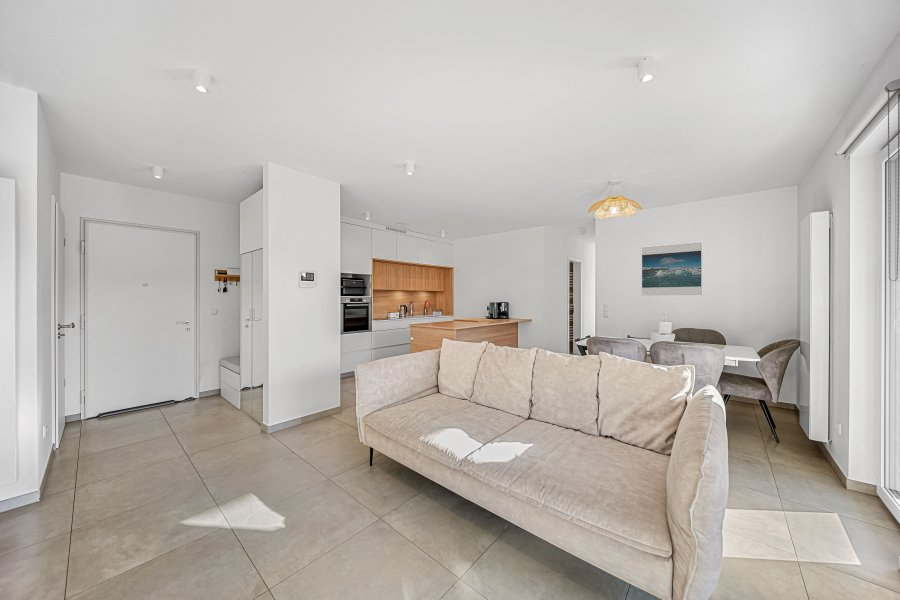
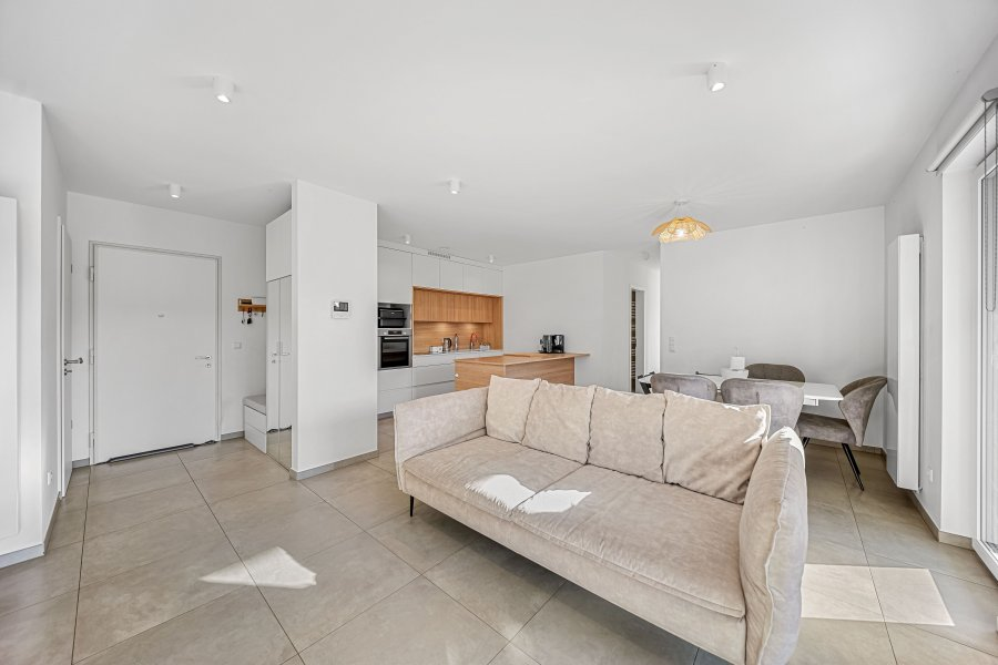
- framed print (670, 270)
